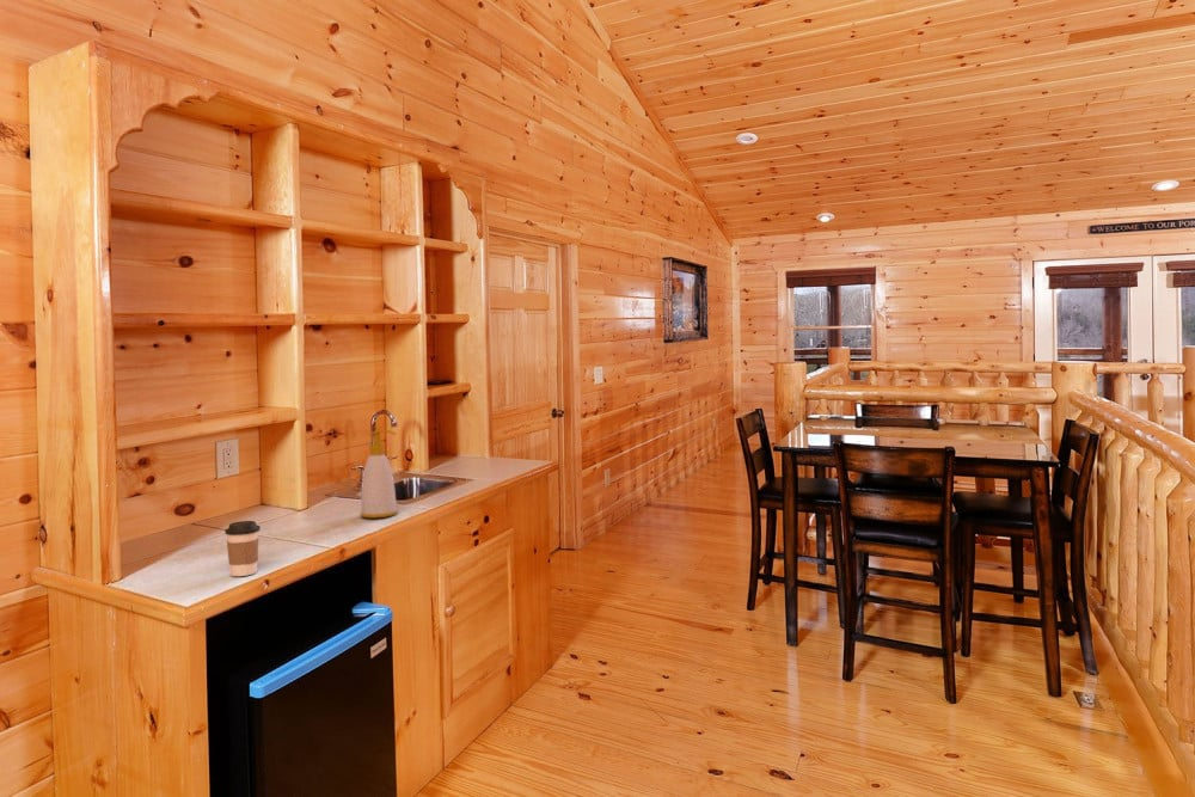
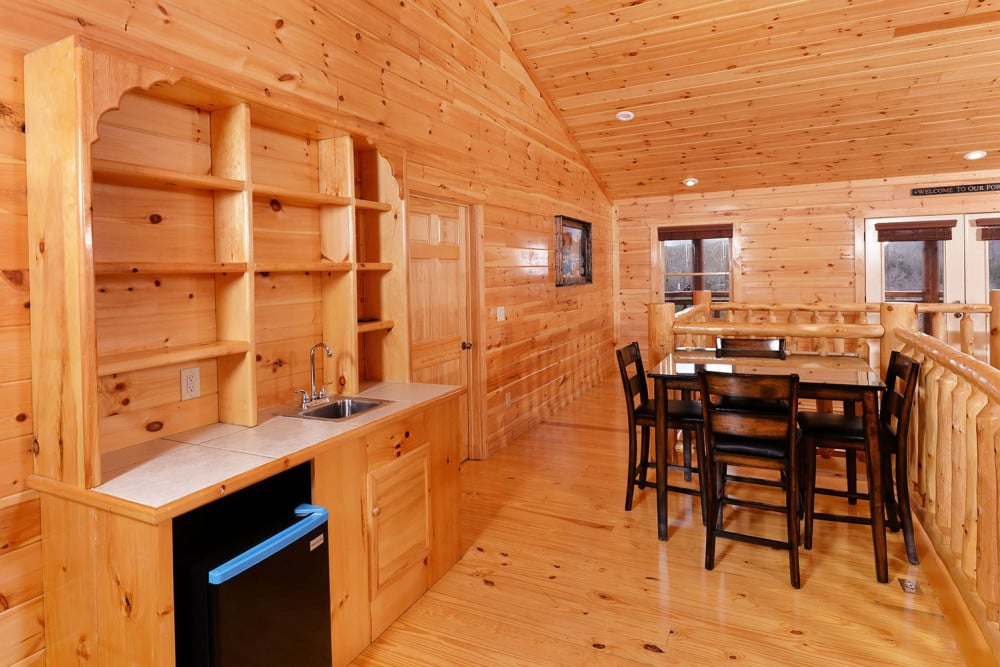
- coffee cup (243, 547)
- soap bottle (378, 472)
